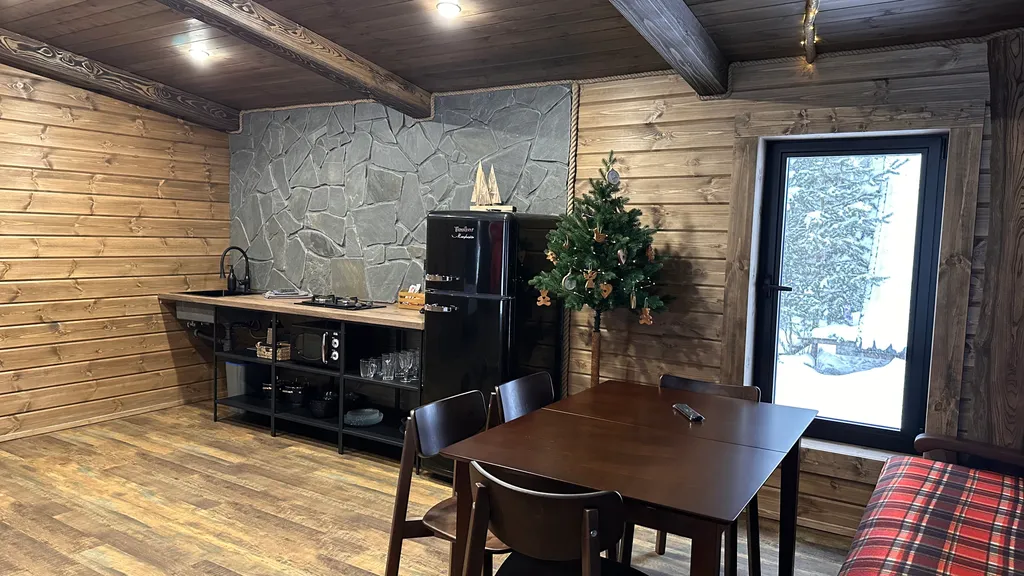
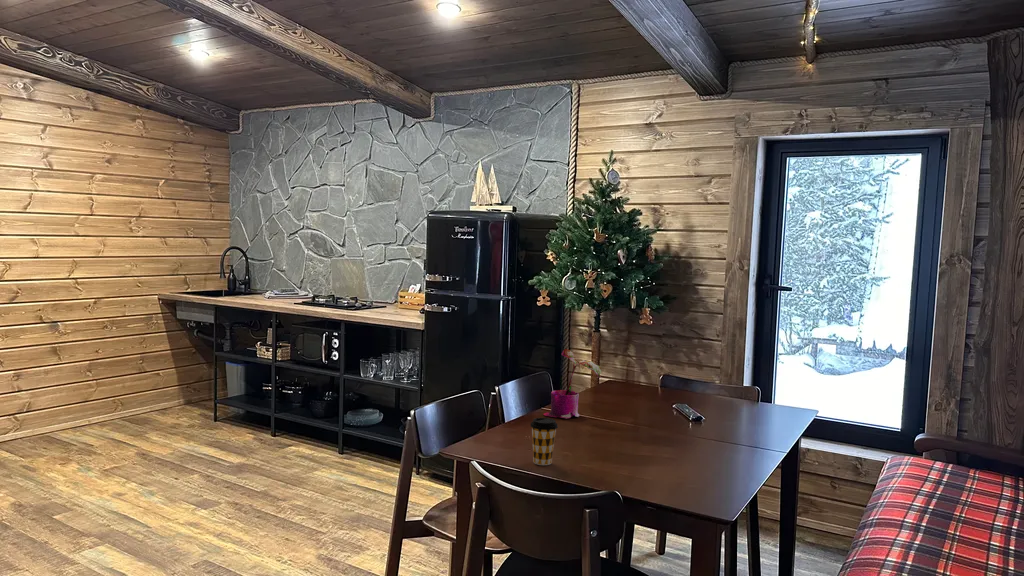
+ coffee cup (543, 441)
+ potted plant (570, 382)
